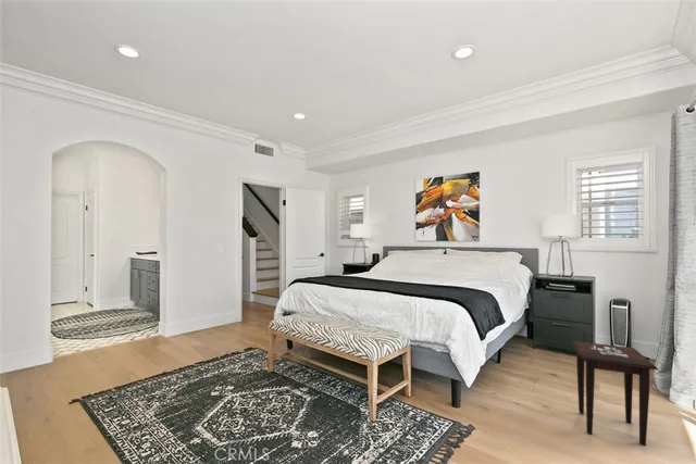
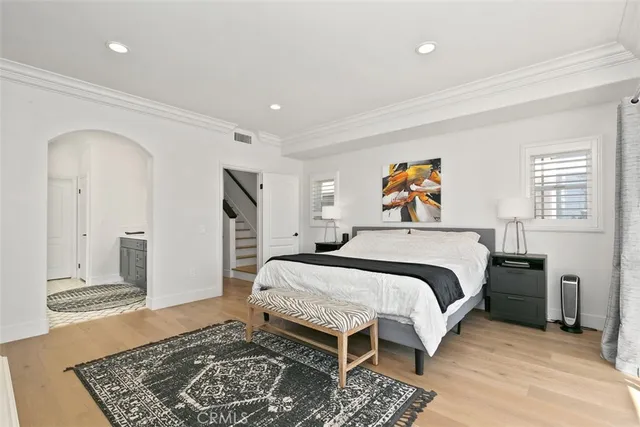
- side table (624, 388)
